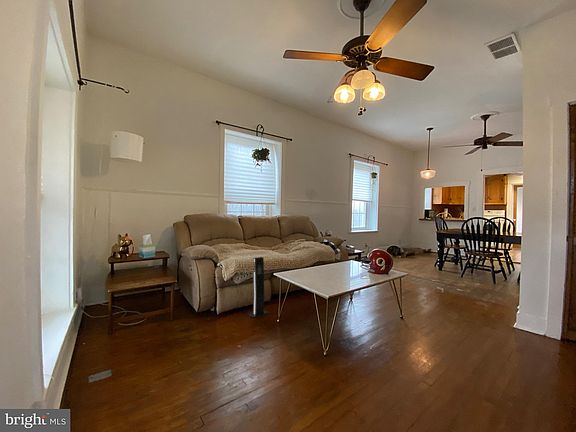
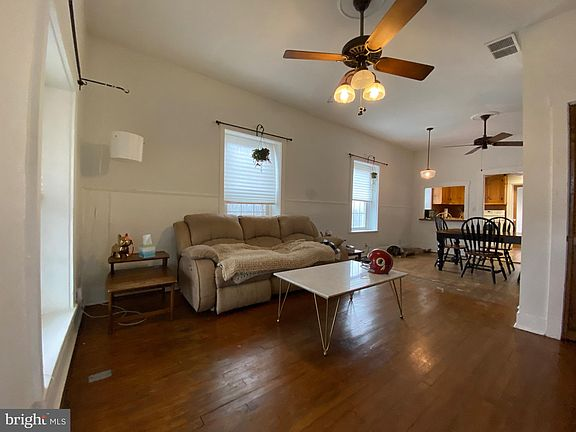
- speaker (258, 285)
